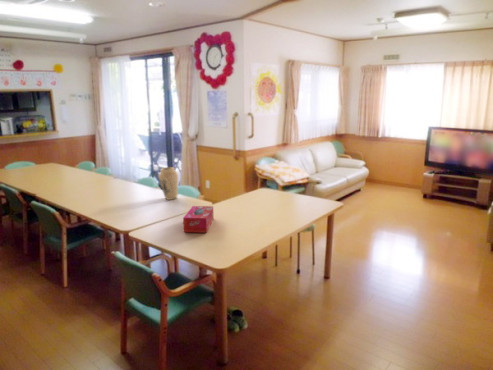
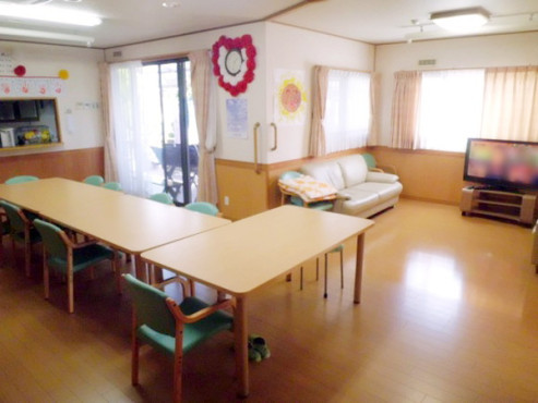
- tissue box (199, 218)
- vase (168, 183)
